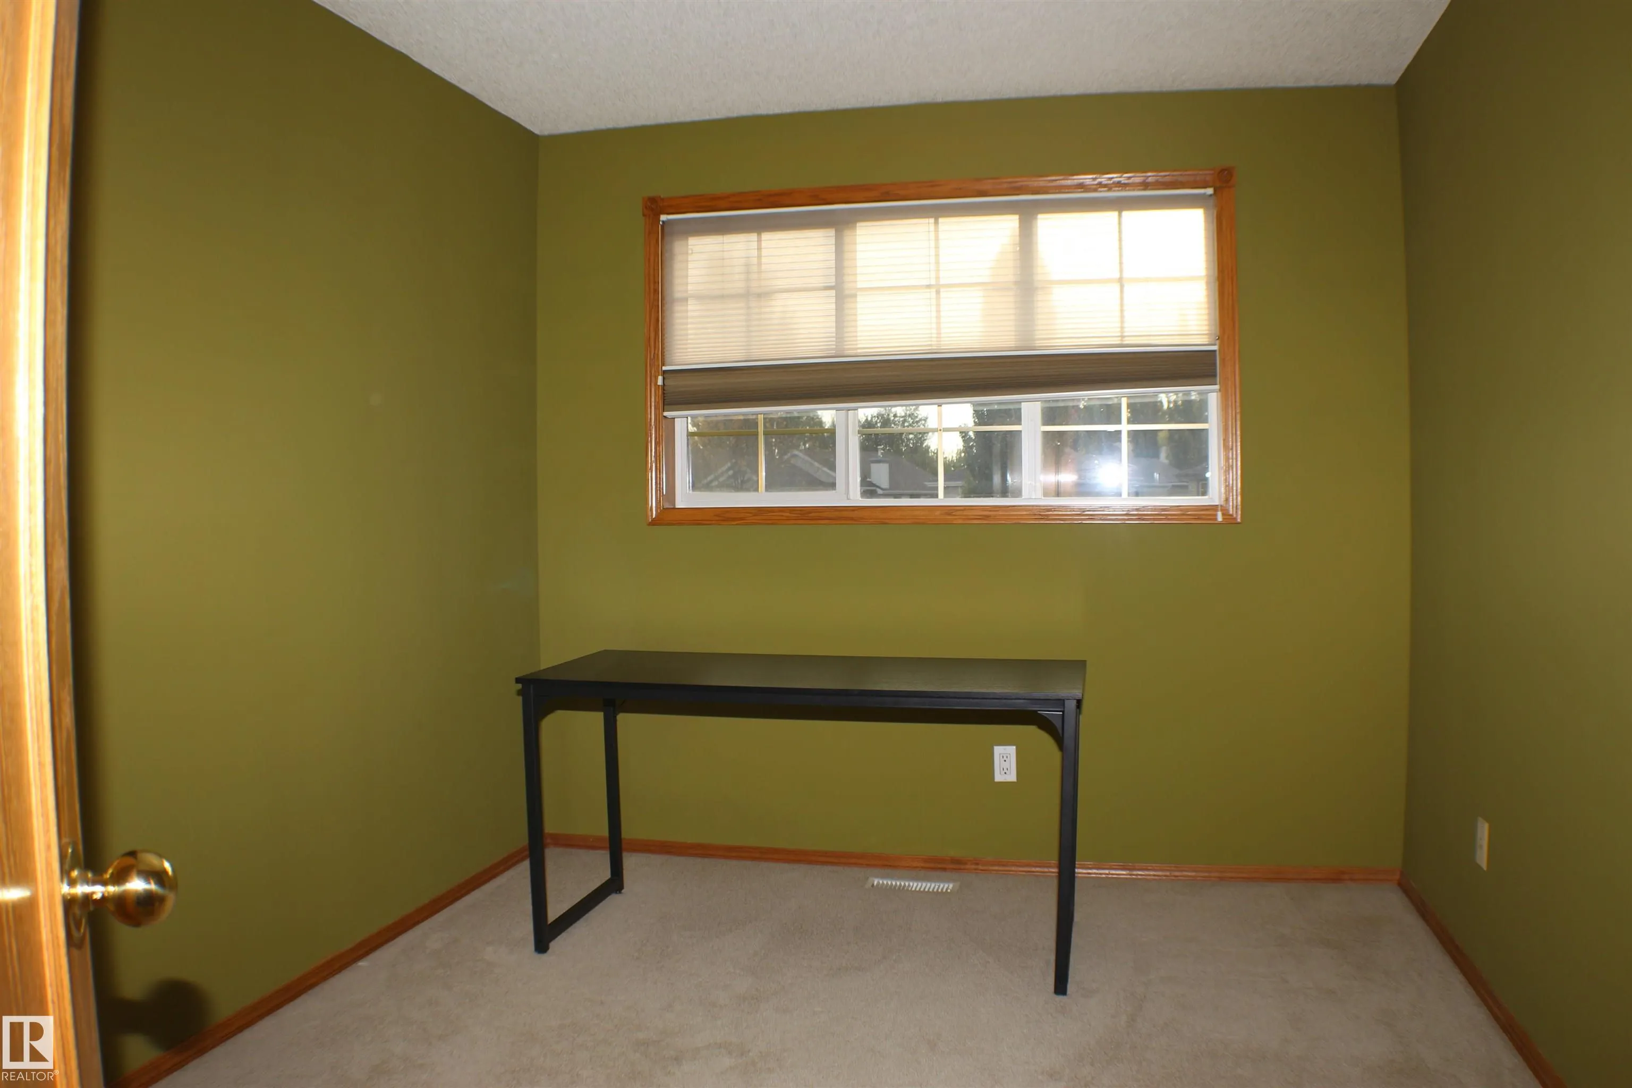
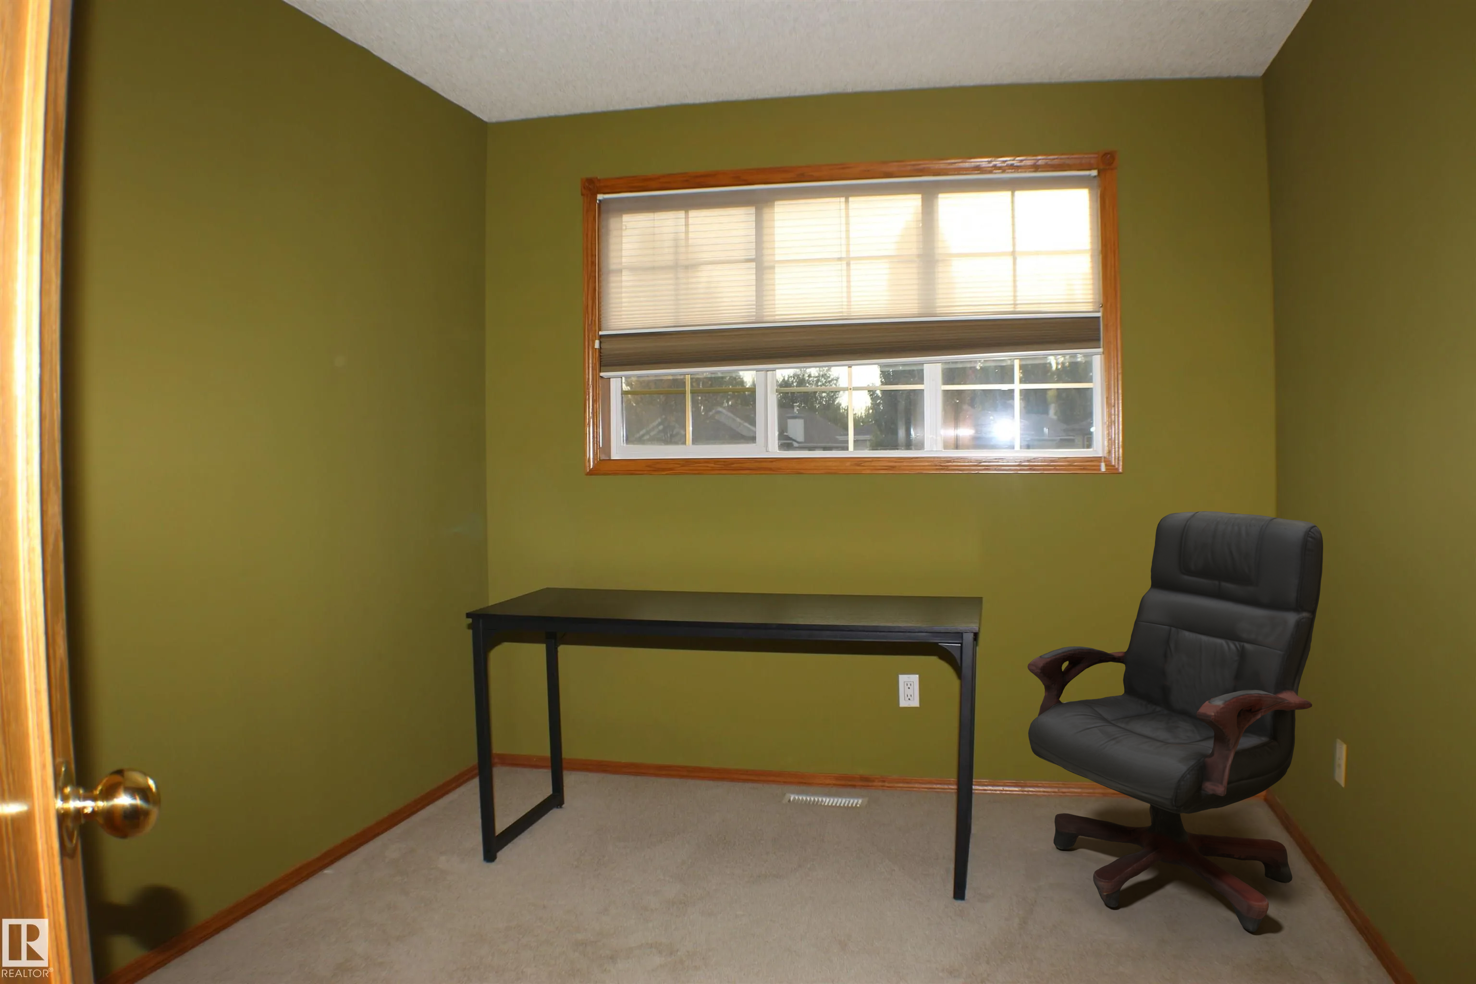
+ office chair (1172, 702)
